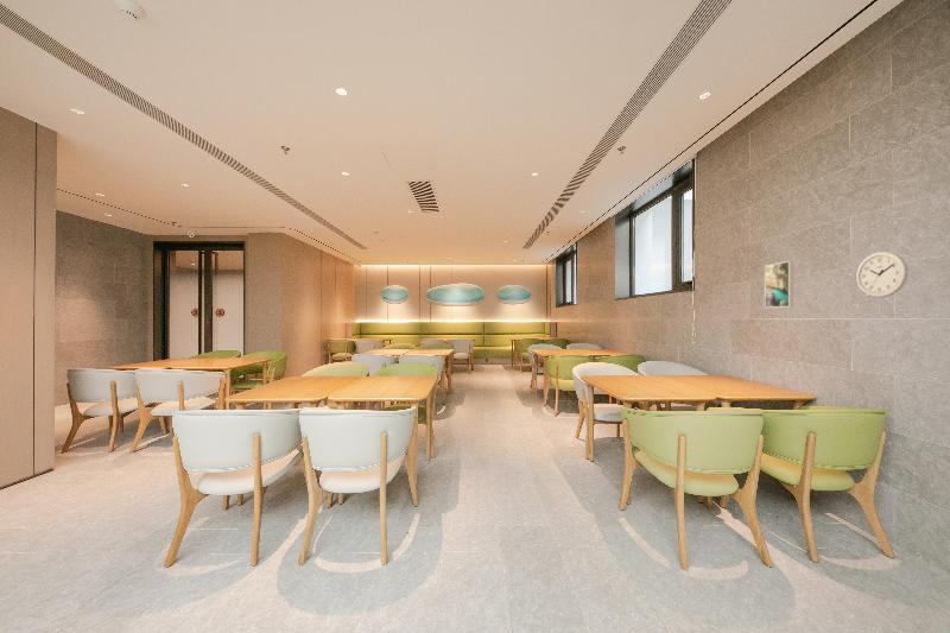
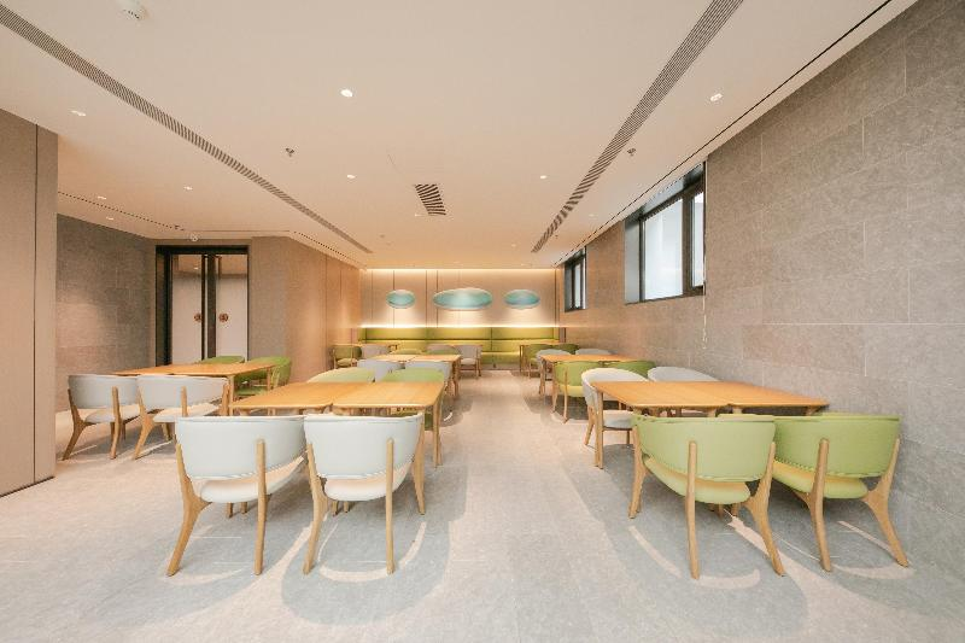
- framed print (778, 285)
- wall clock (879, 274)
